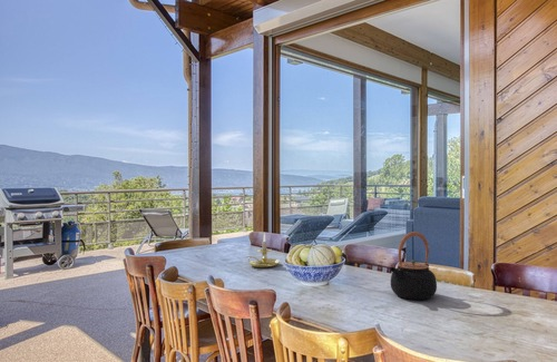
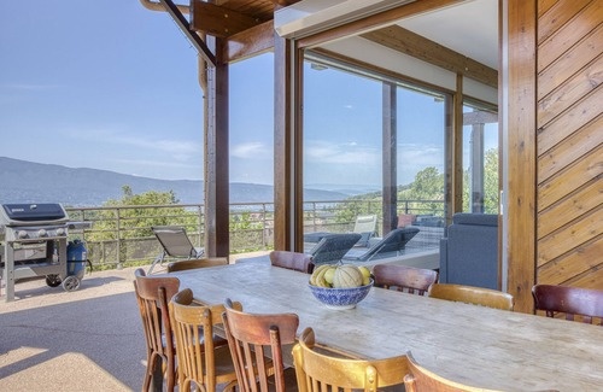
- teapot (410, 264)
- candle holder (262, 250)
